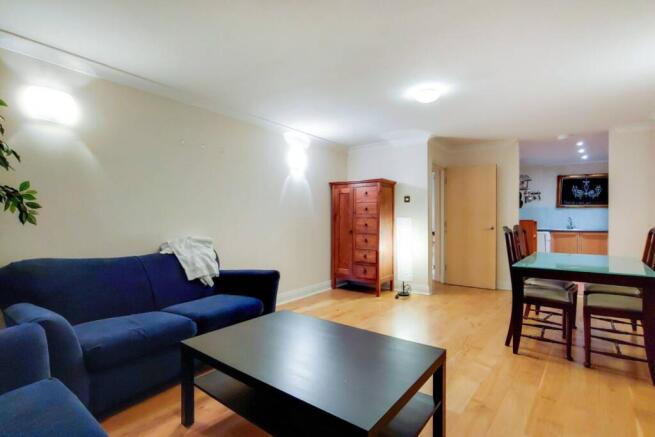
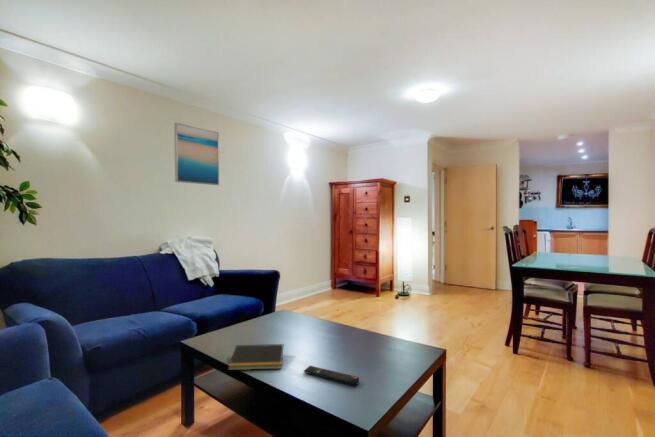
+ notepad (257, 356)
+ remote control (331, 375)
+ wall art (197, 155)
